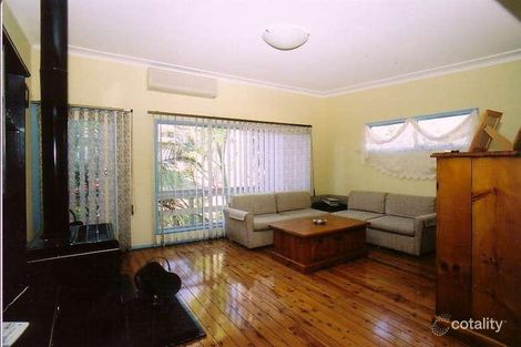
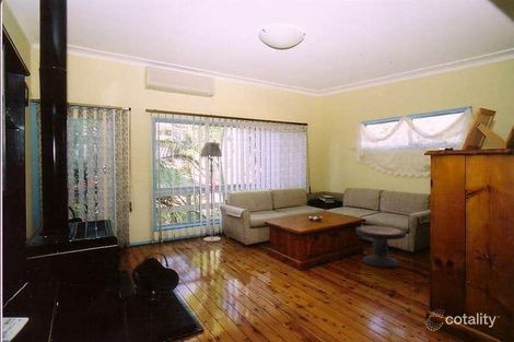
+ side table (379, 246)
+ floor lamp (211, 191)
